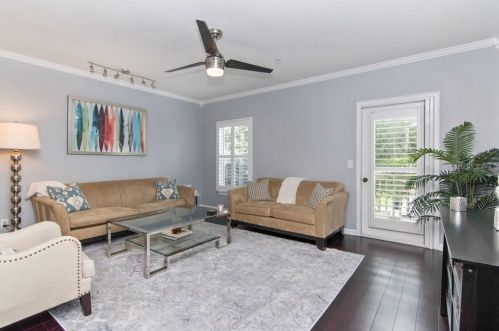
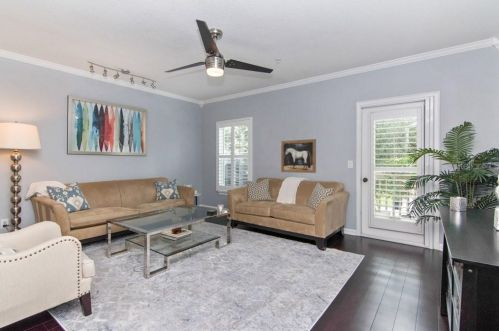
+ wall art (297, 156)
